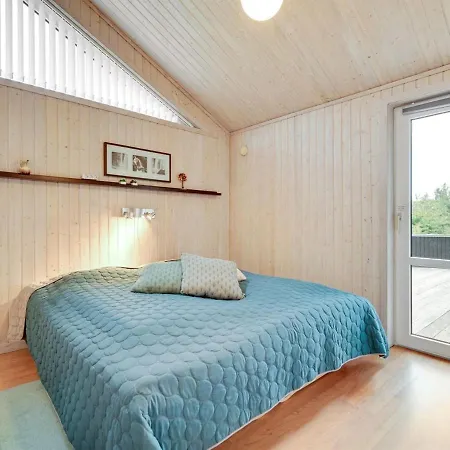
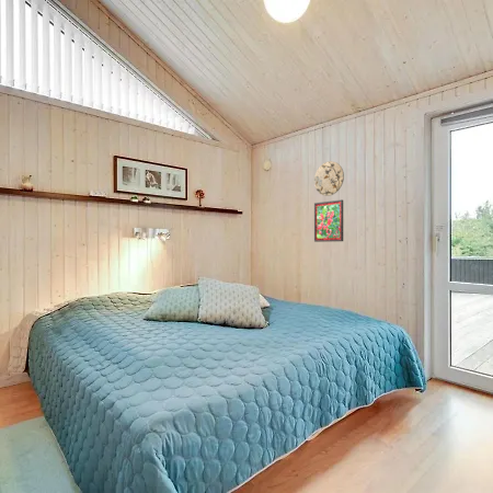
+ decorative plate (328, 179)
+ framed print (328, 221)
